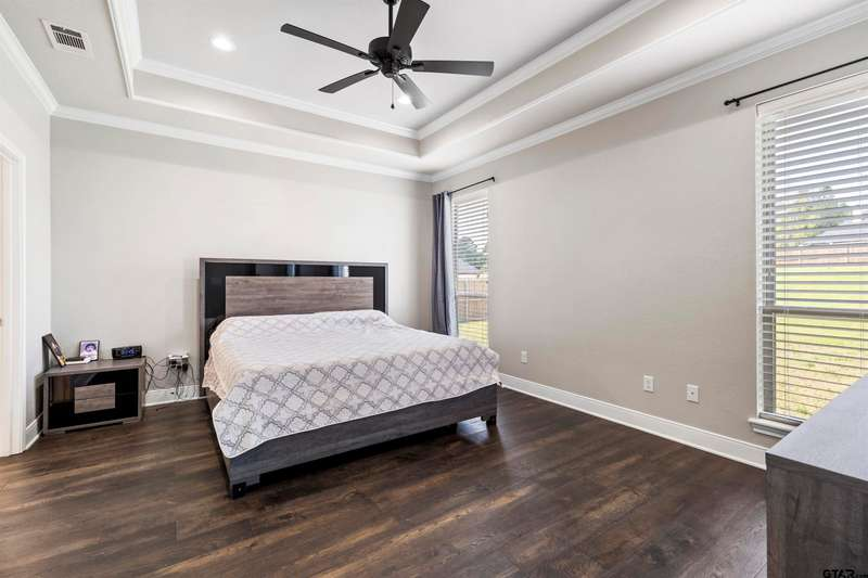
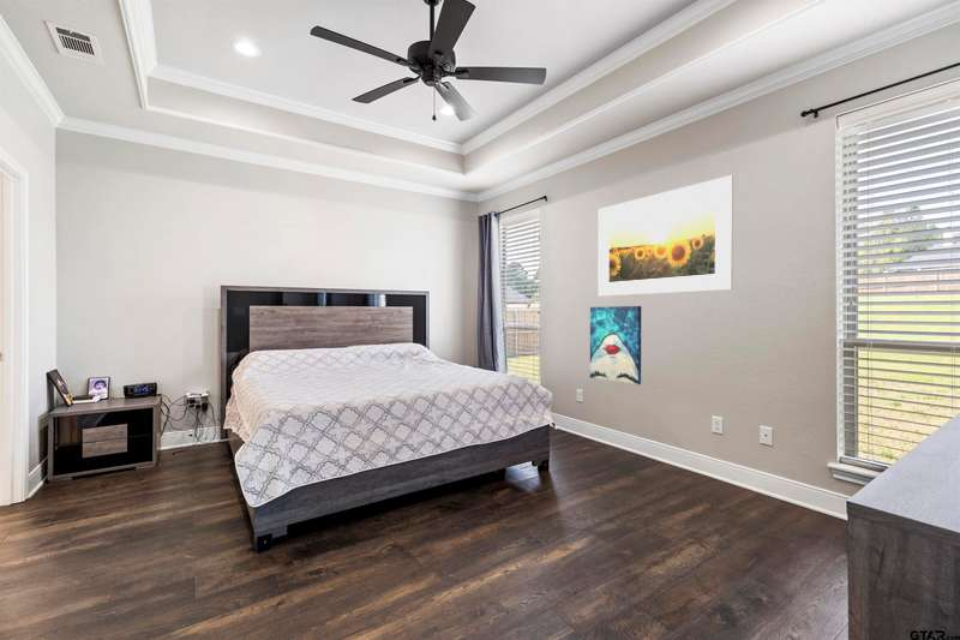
+ wall art (613, 343)
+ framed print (656, 244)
